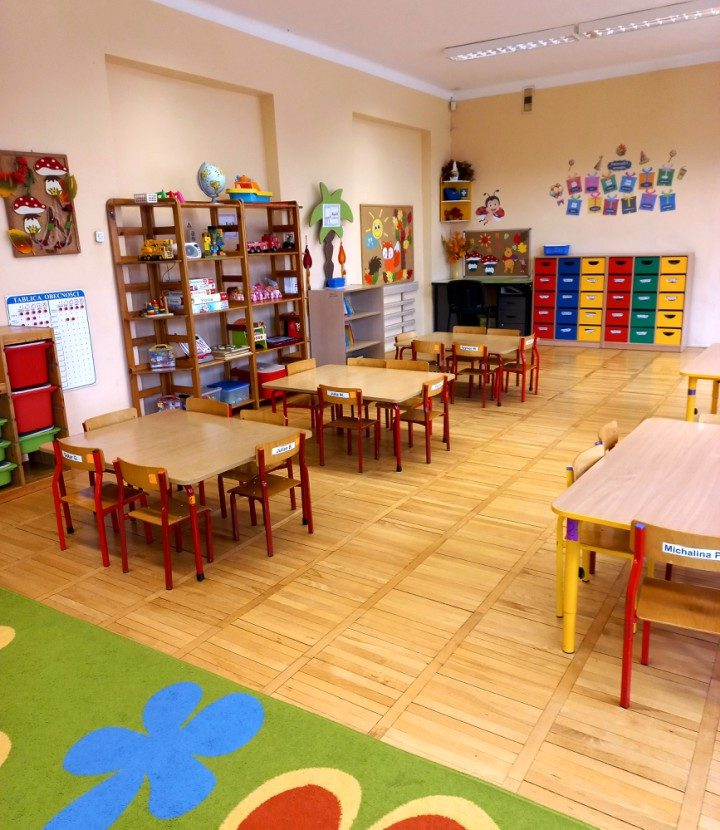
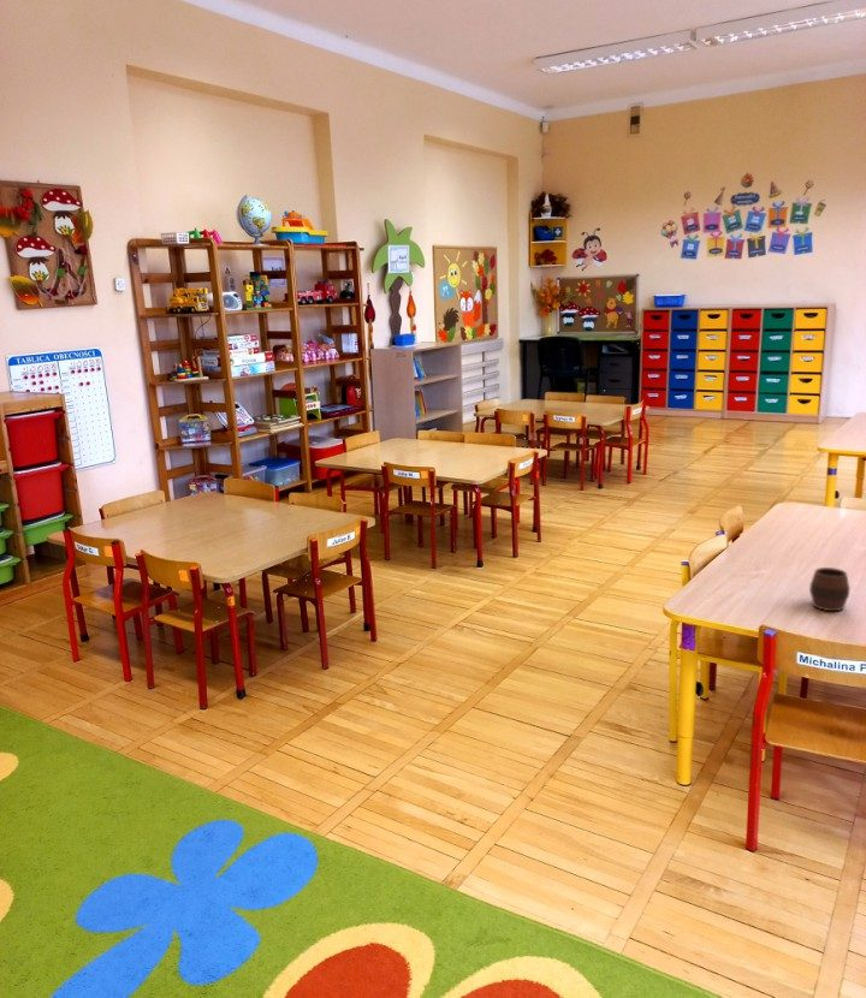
+ cup (829, 588)
